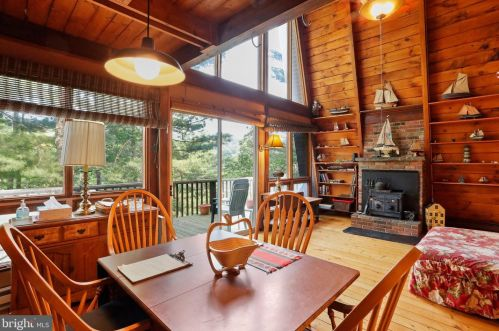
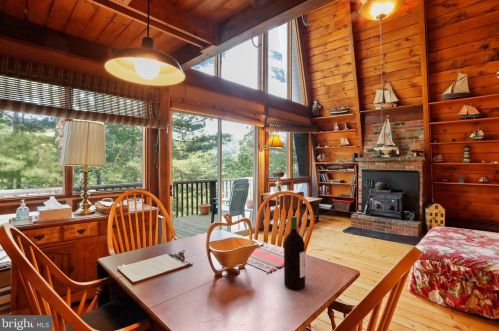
+ wine bottle (295, 247)
